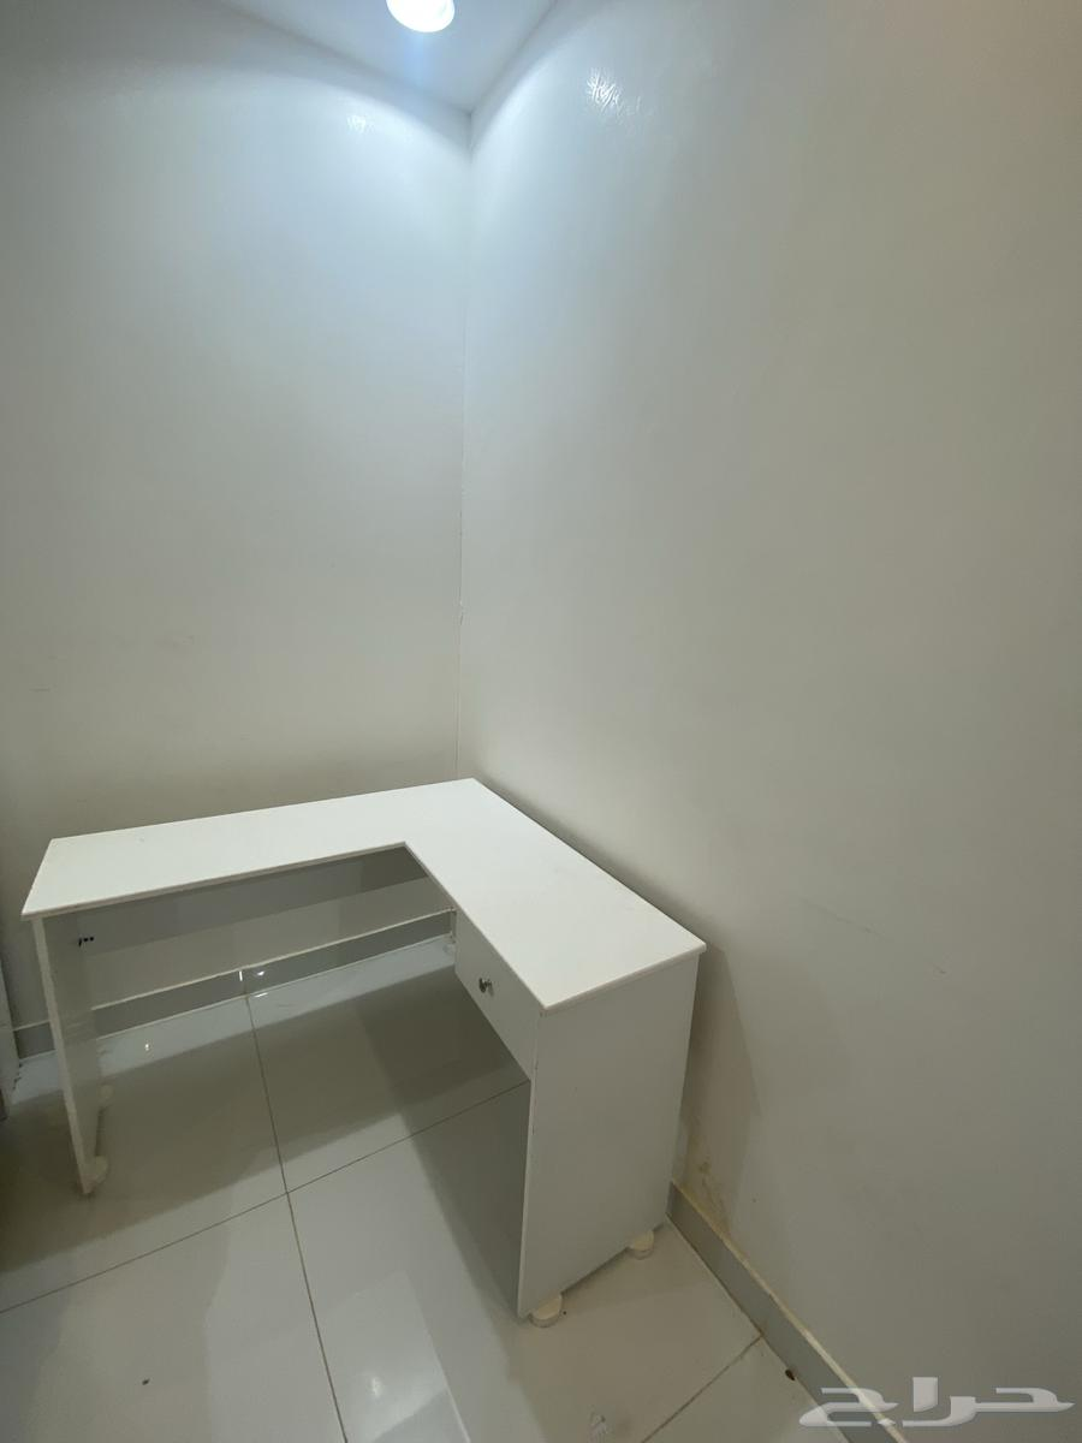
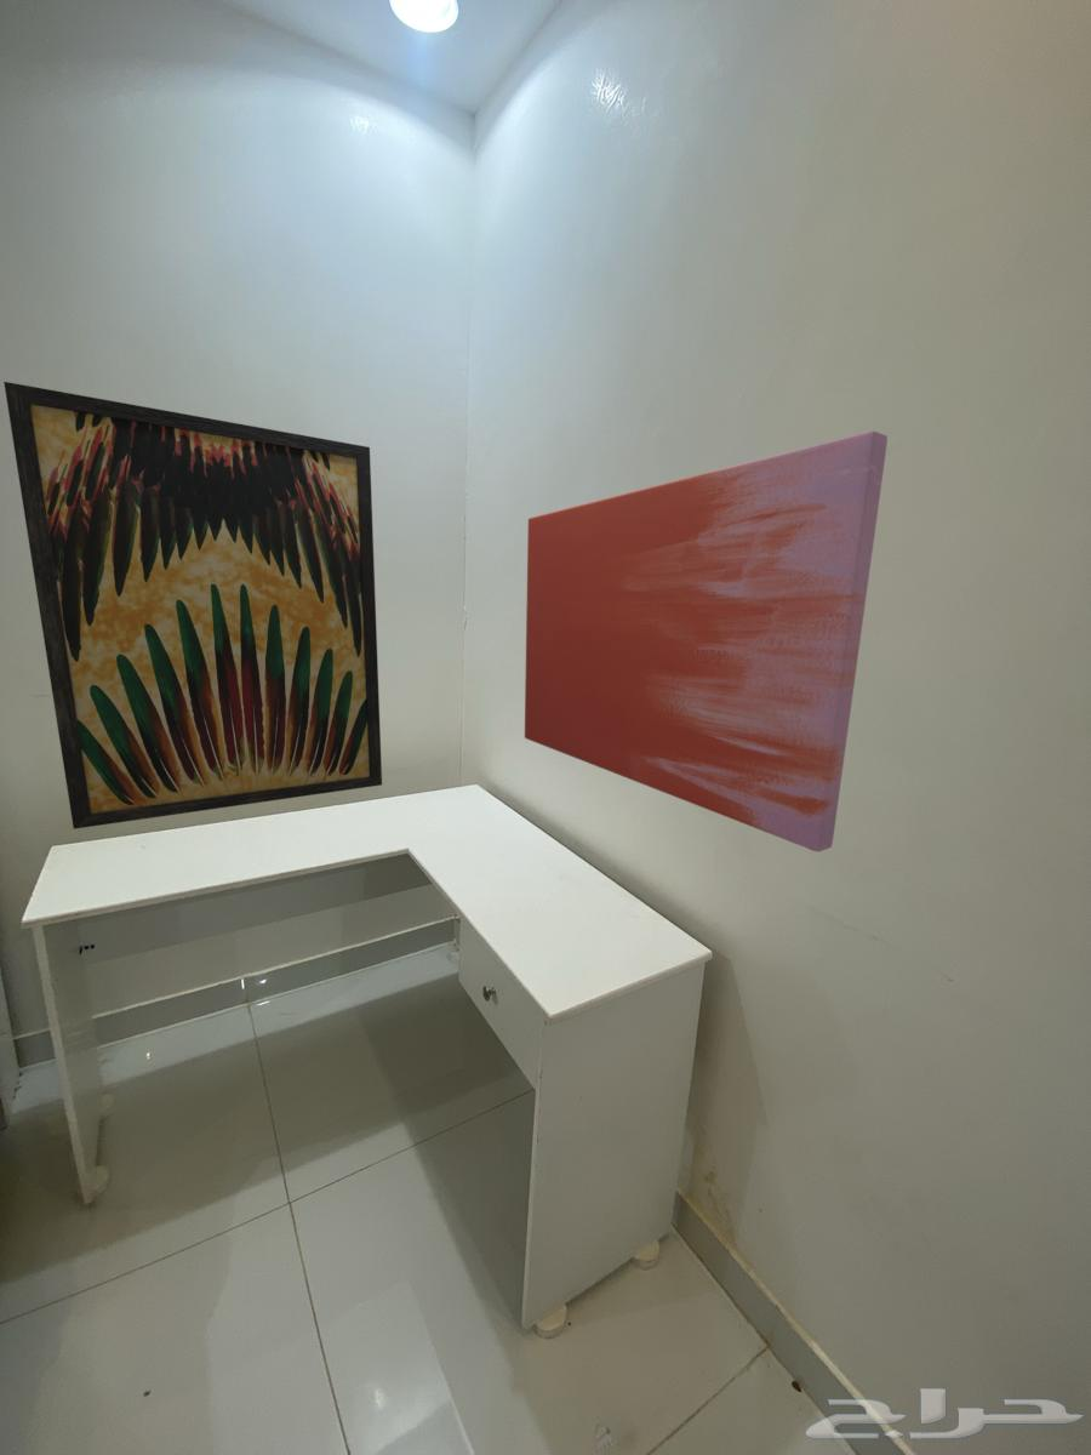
+ wall art (641, 640)
+ wall art (232, 624)
